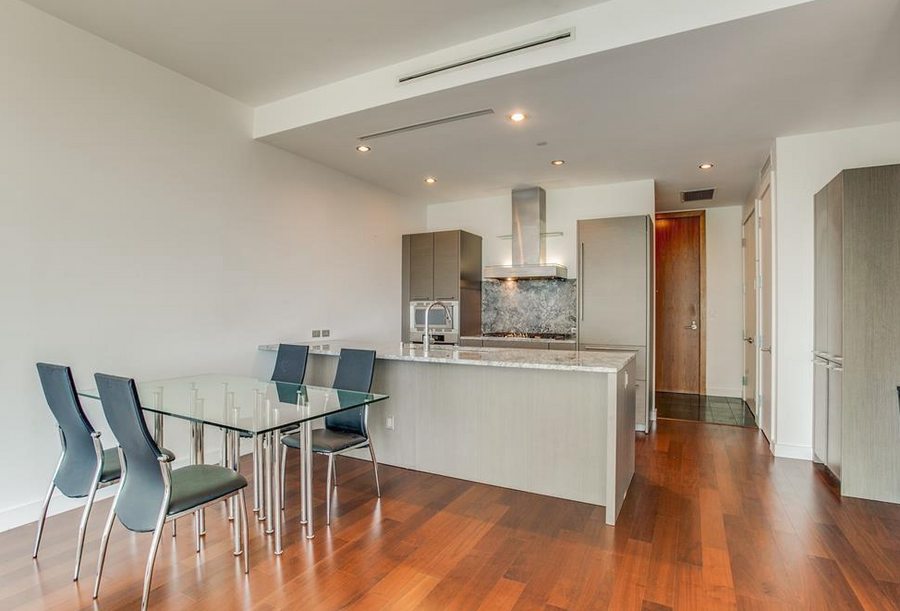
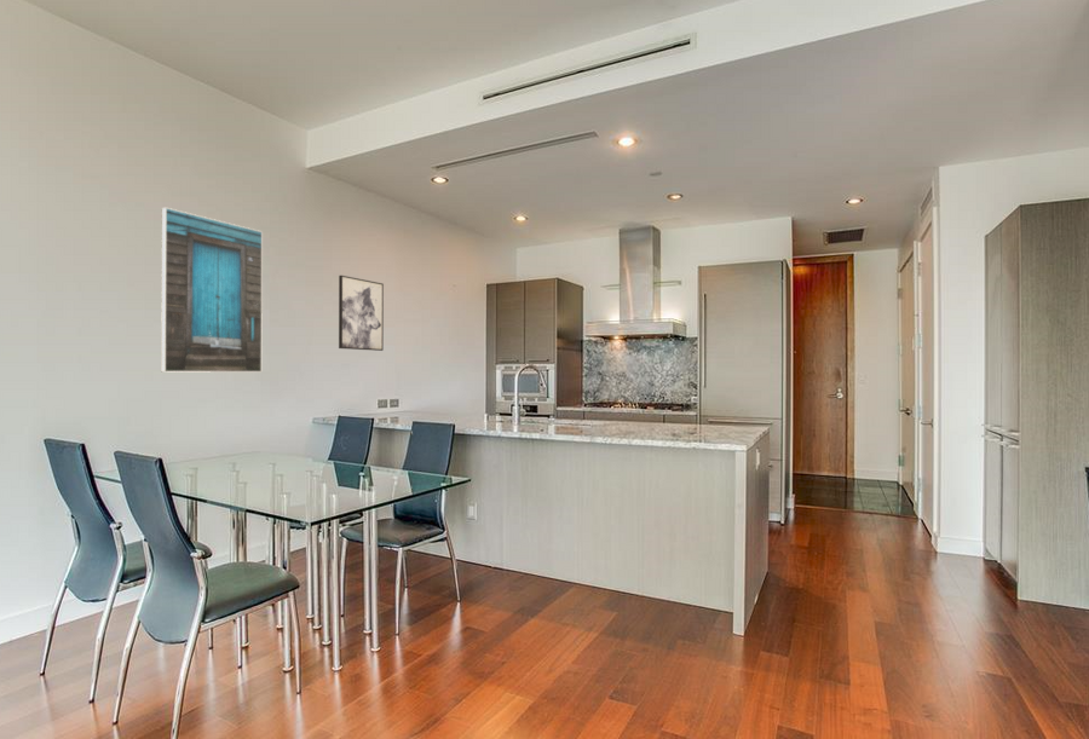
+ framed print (215, 295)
+ wall art (362, 314)
